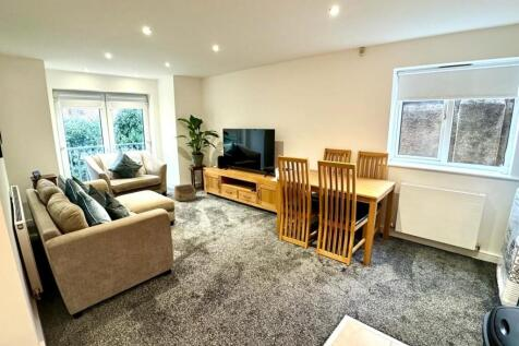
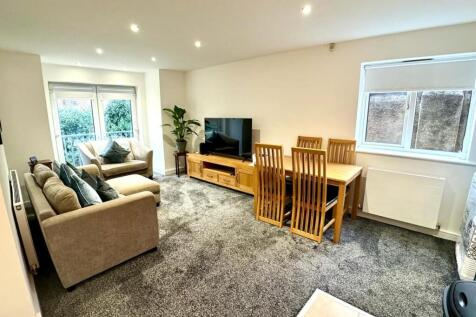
- basket (185, 192)
